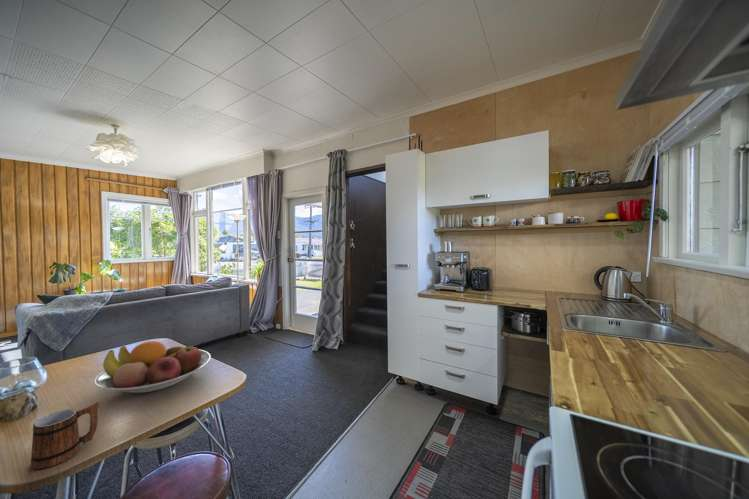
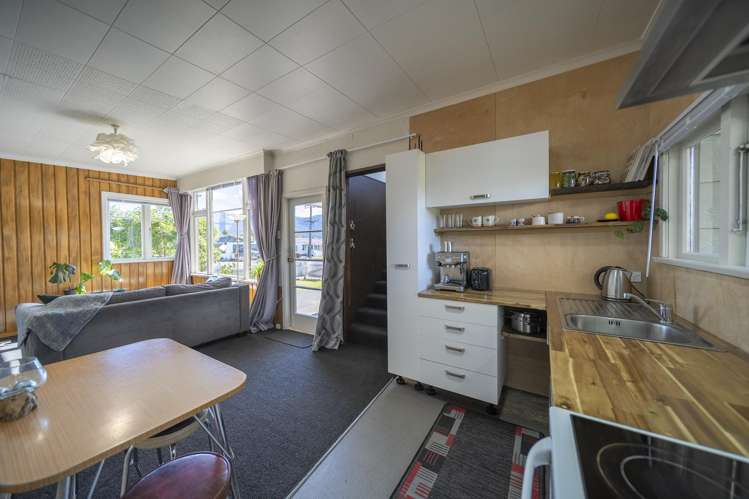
- mug (67, 431)
- fruit bowl (158, 362)
